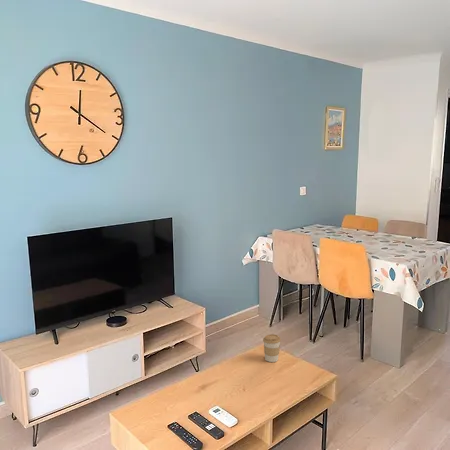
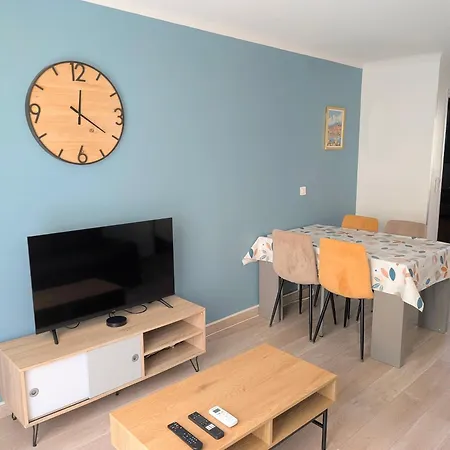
- coffee cup (271, 347)
